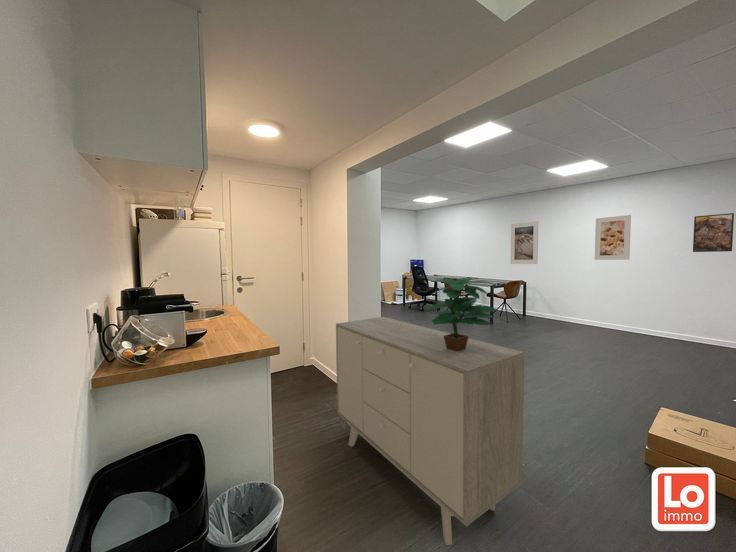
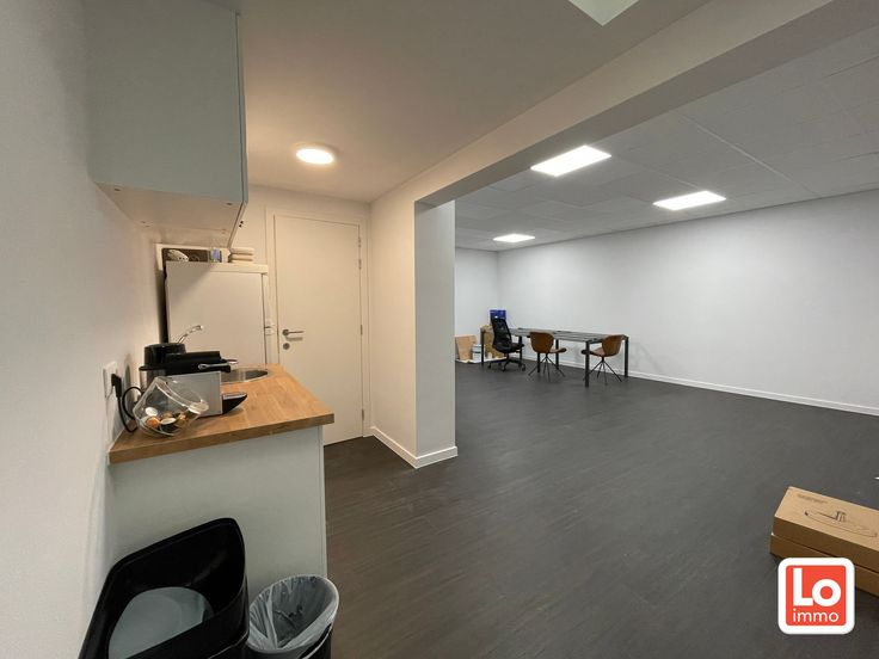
- sideboard (410, 404)
- potted plant (459, 313)
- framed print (523, 243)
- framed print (712, 233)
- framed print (612, 238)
